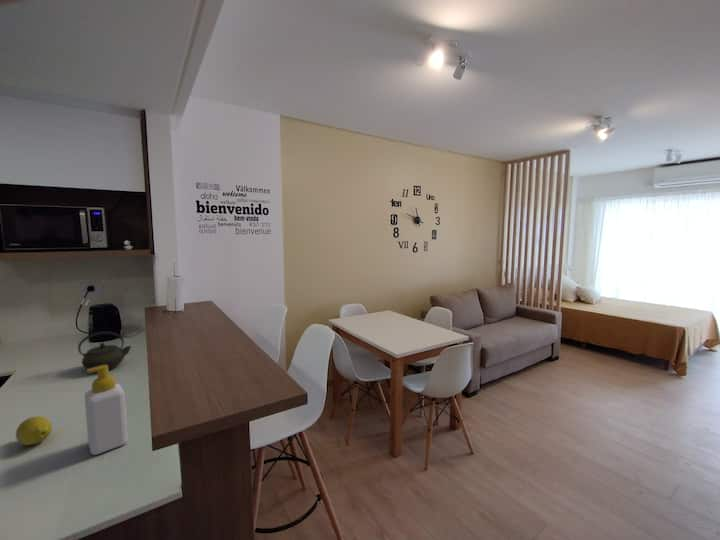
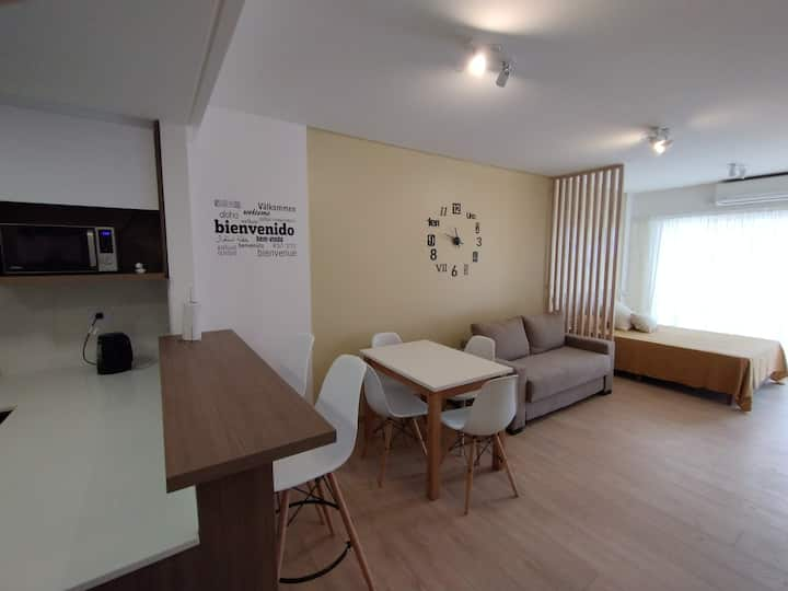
- soap bottle (105, 405)
- kettle (106, 349)
- lemon (34, 430)
